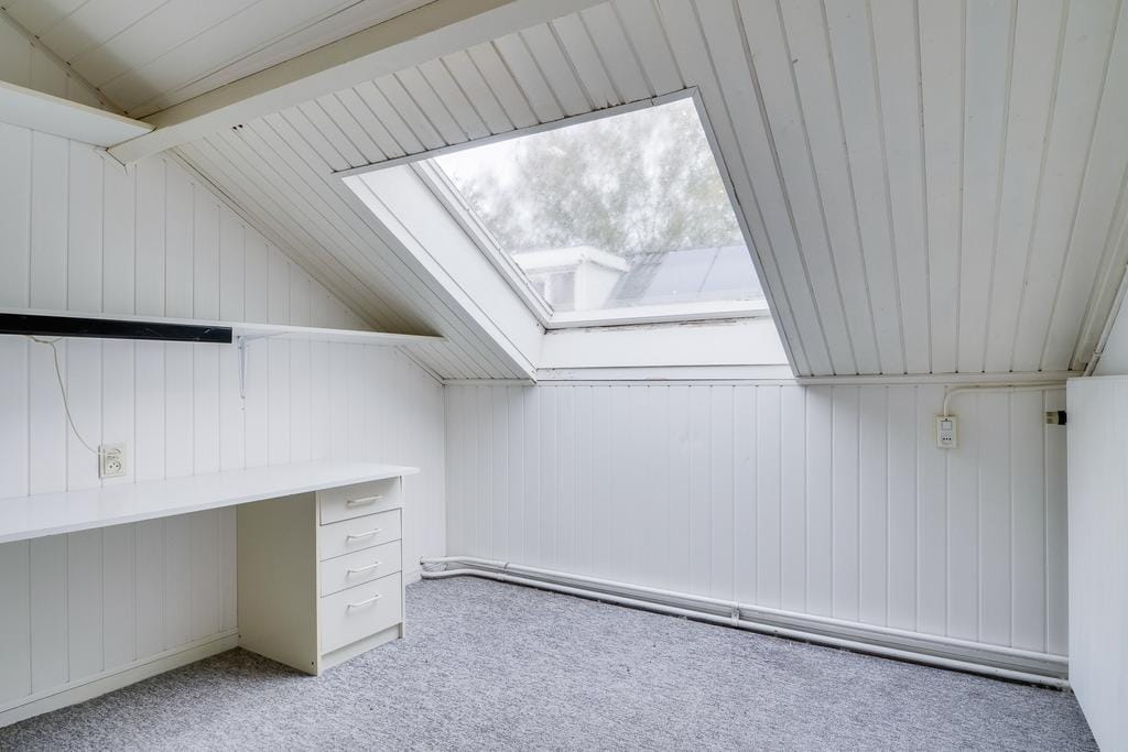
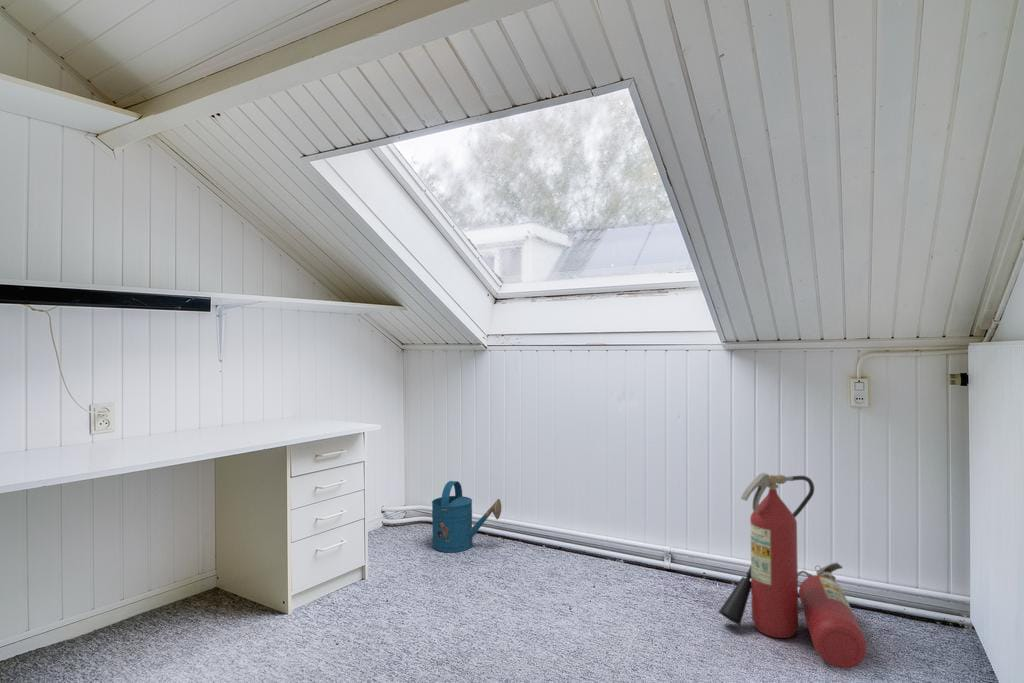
+ fire extinguisher (791, 546)
+ watering can (466, 514)
